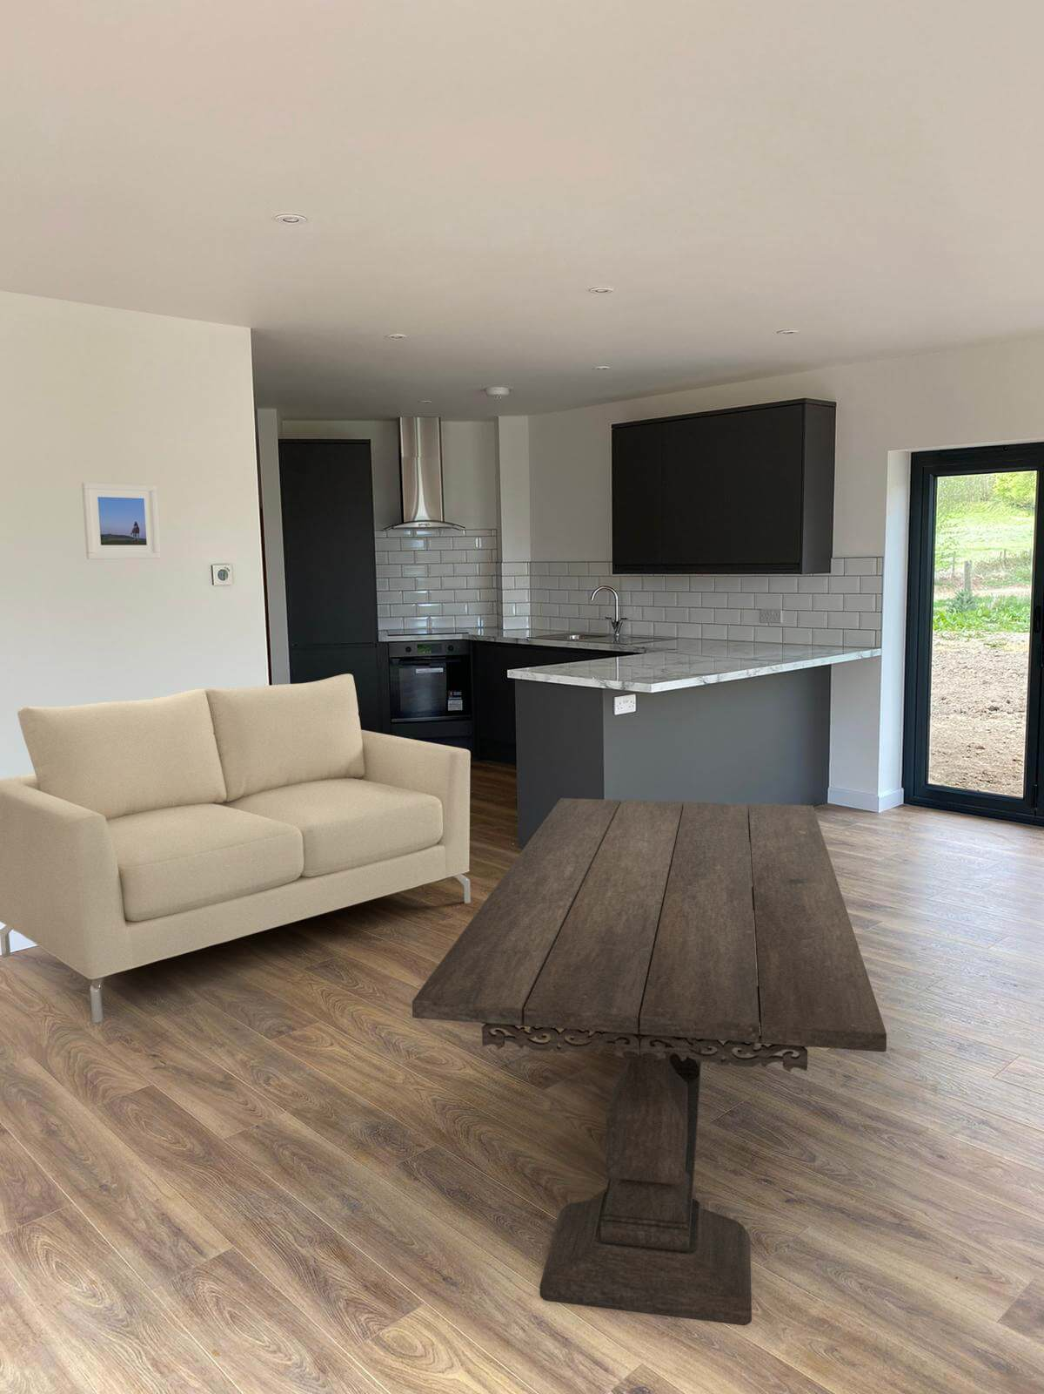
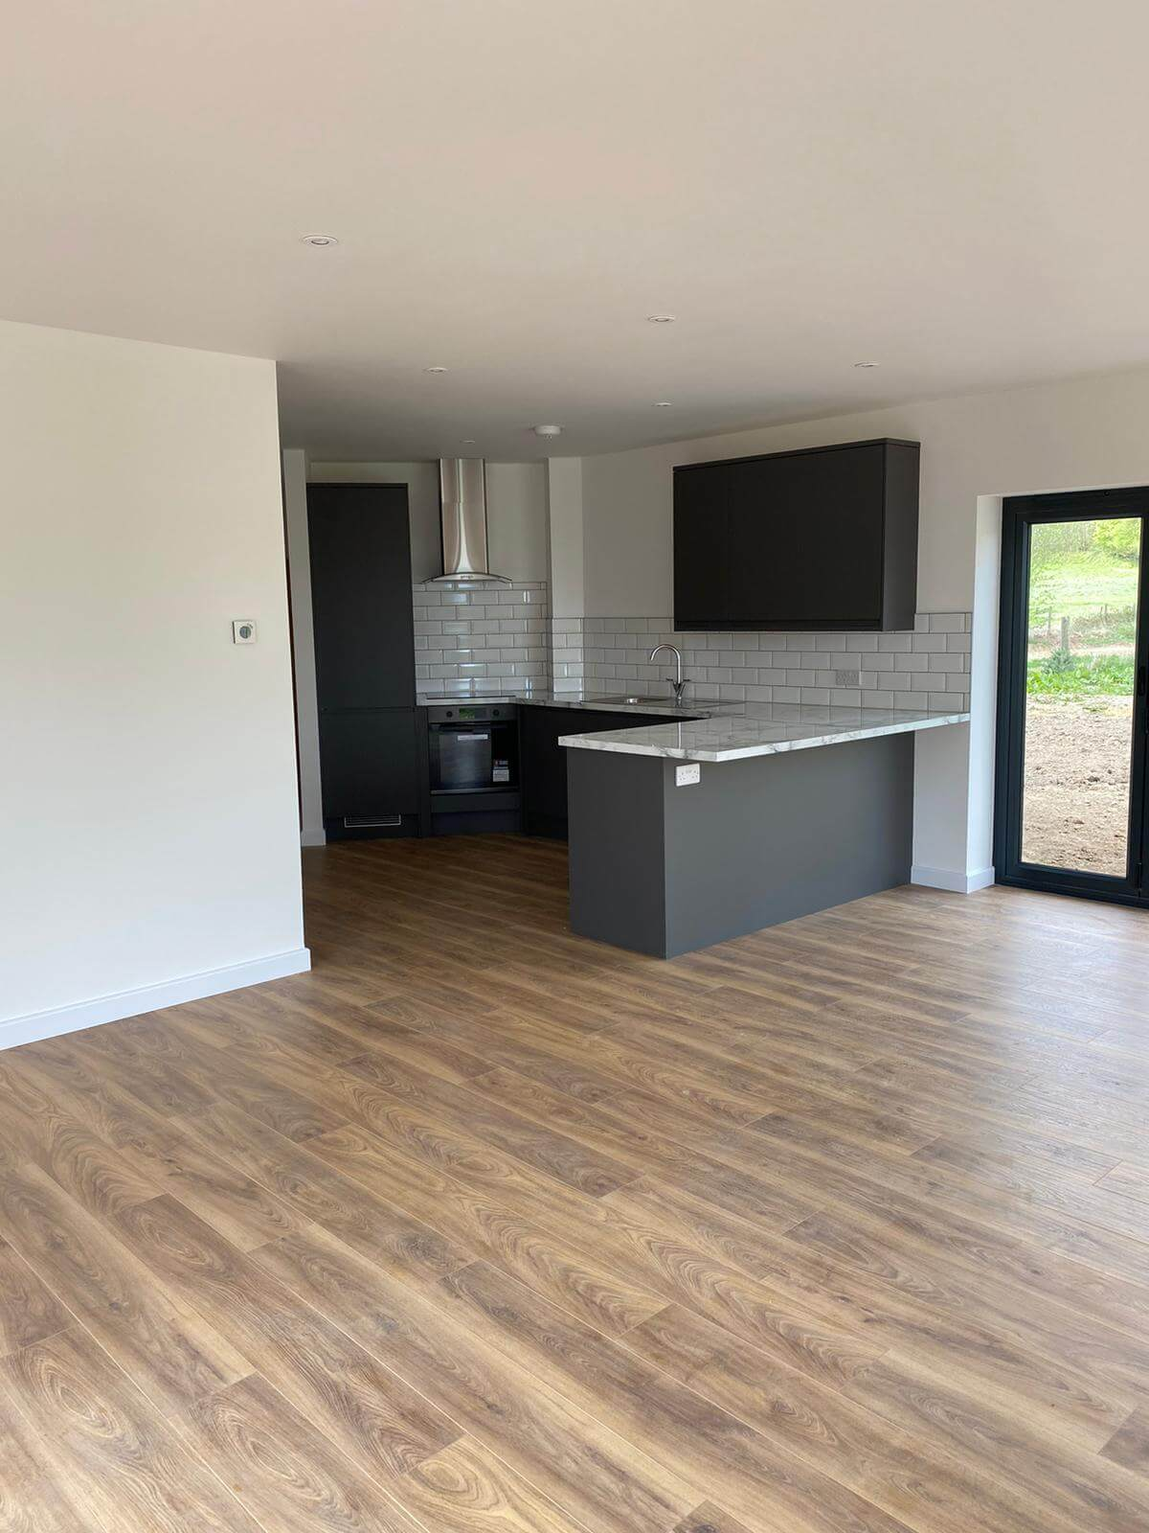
- sofa (246, 812)
- dining table (667, 993)
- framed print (122, 521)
